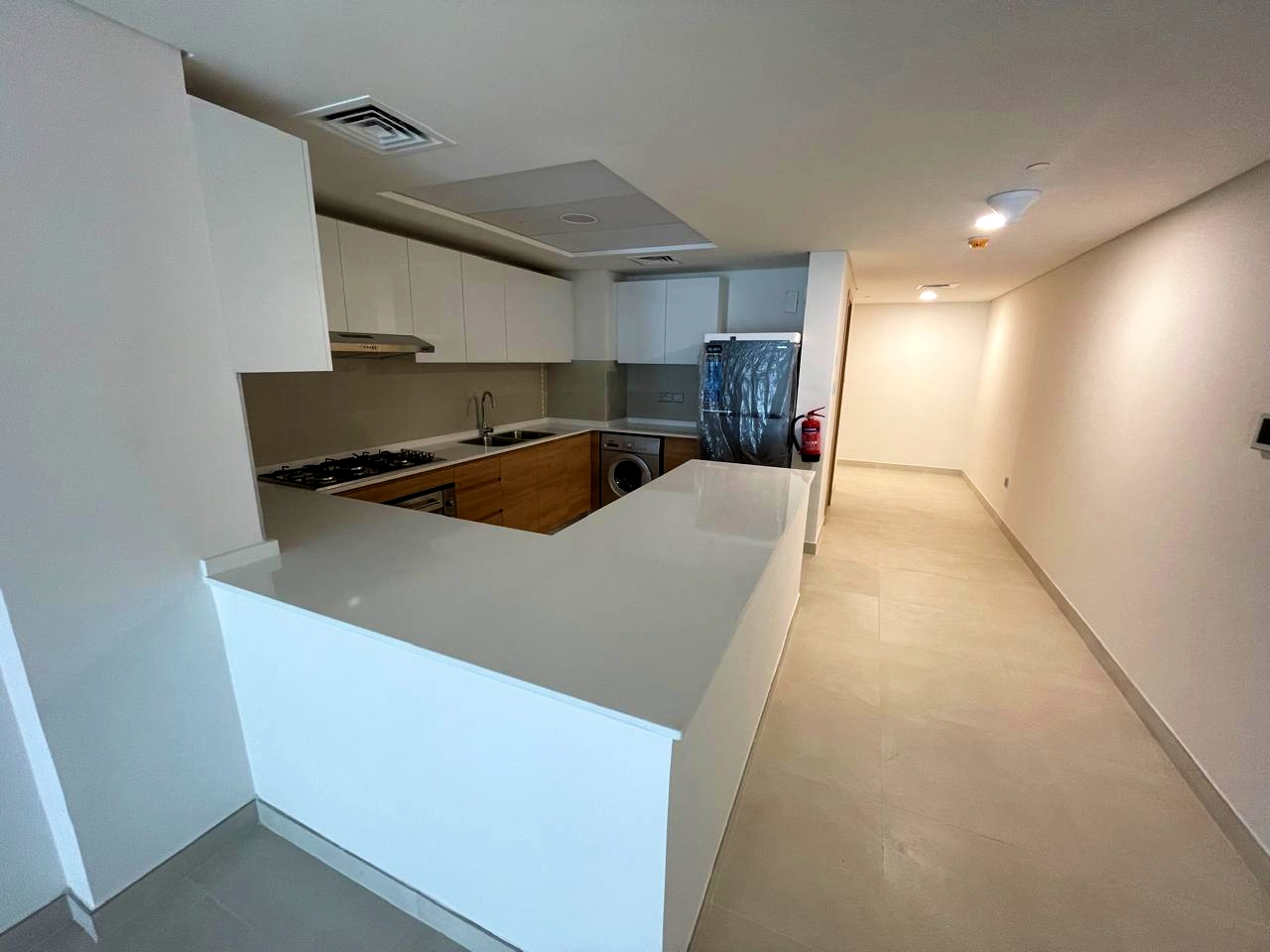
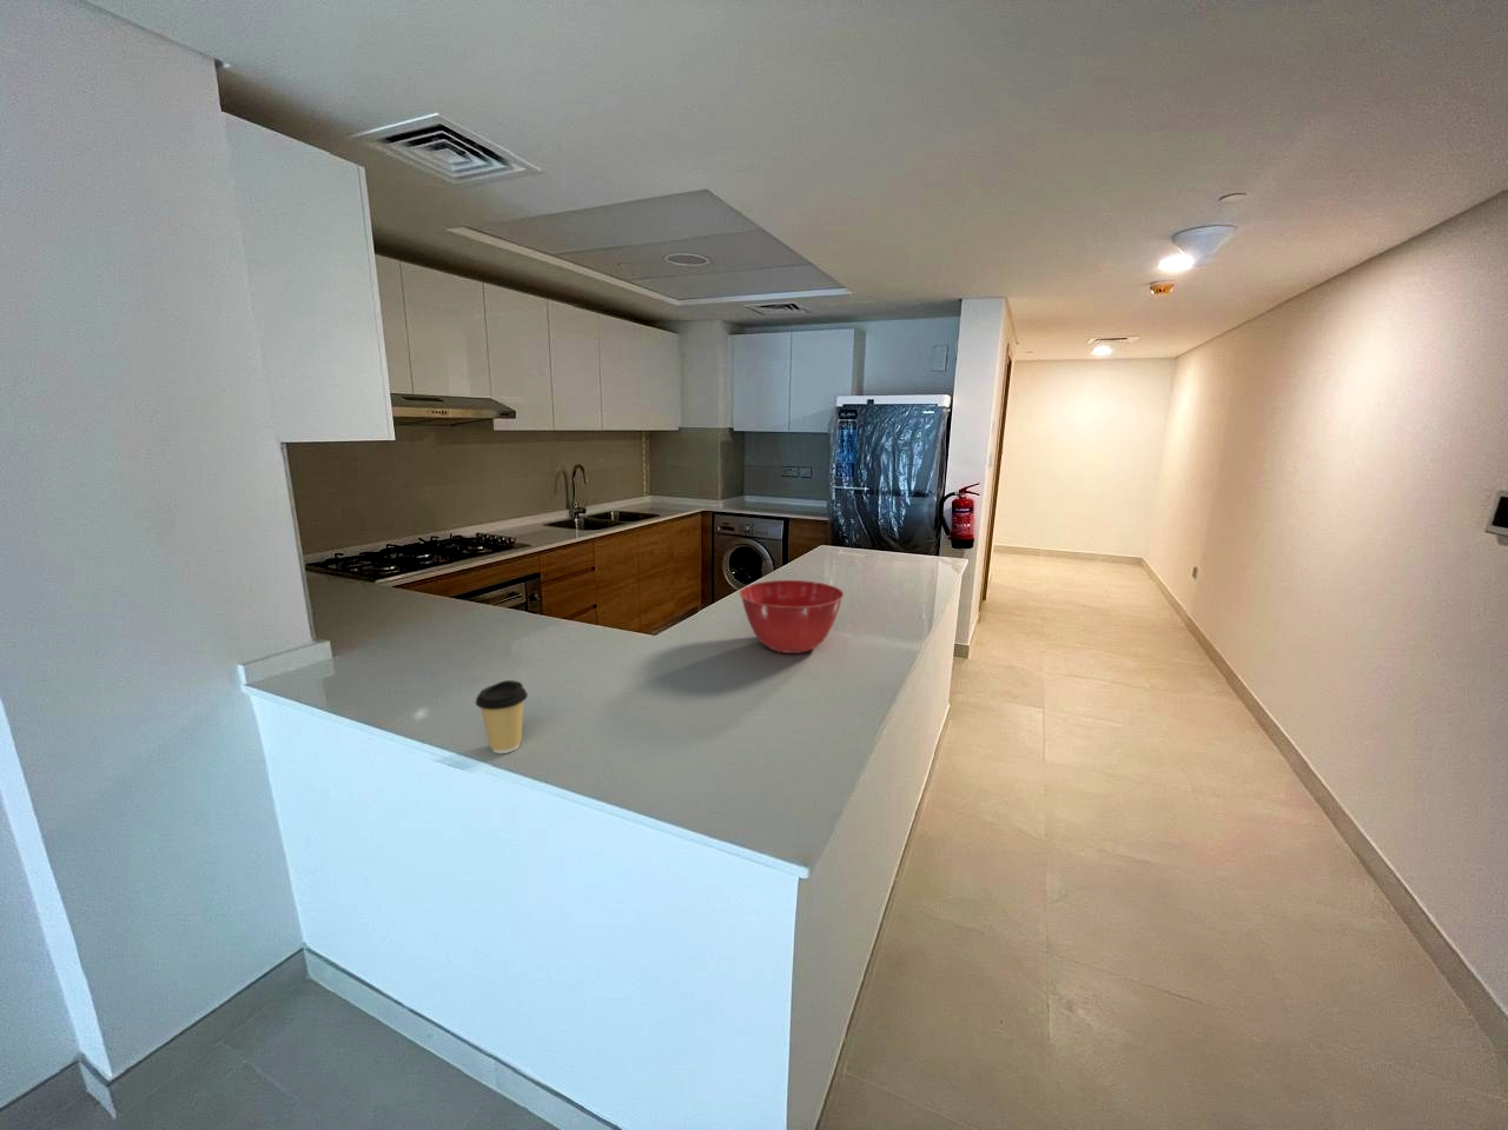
+ mixing bowl (791, 618)
+ coffee cup (503, 717)
